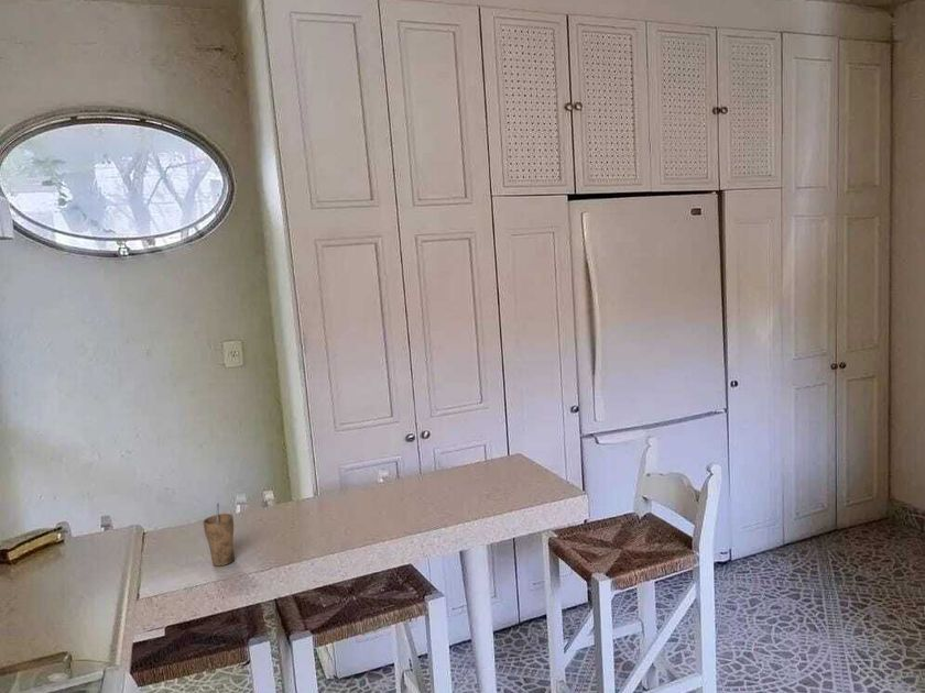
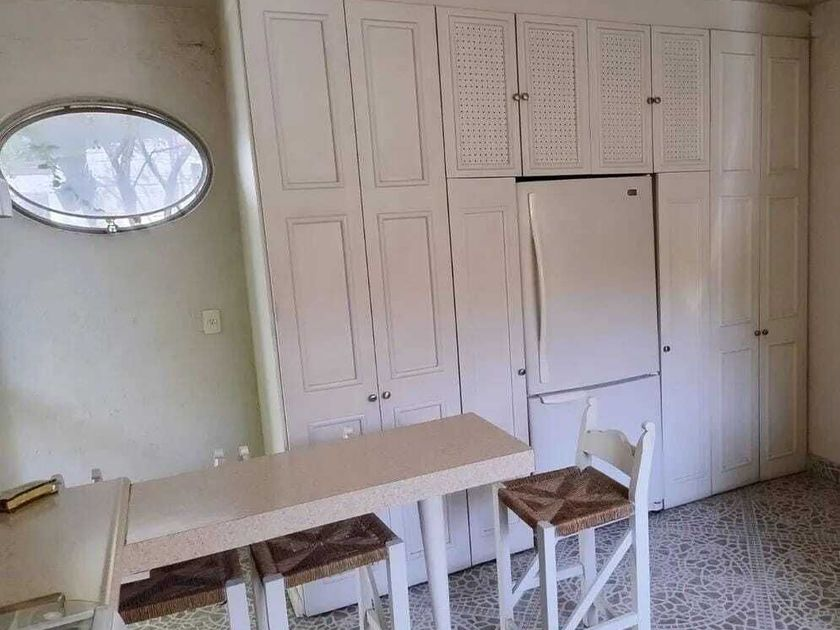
- cup (219, 535)
